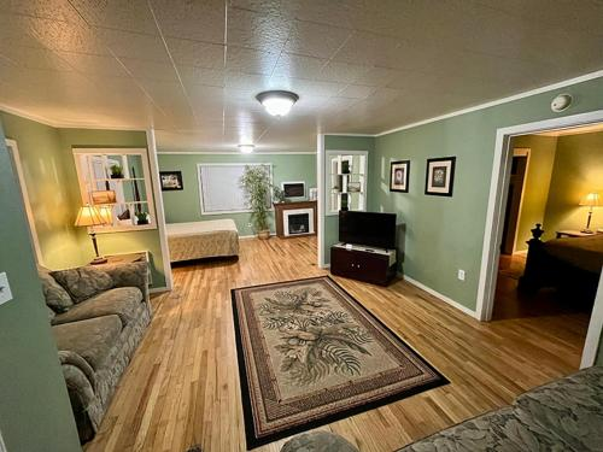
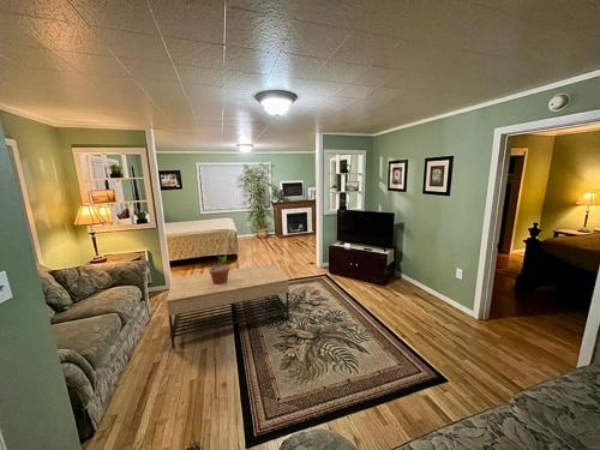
+ coffee table (230, 299)
+ potted plant (218, 265)
